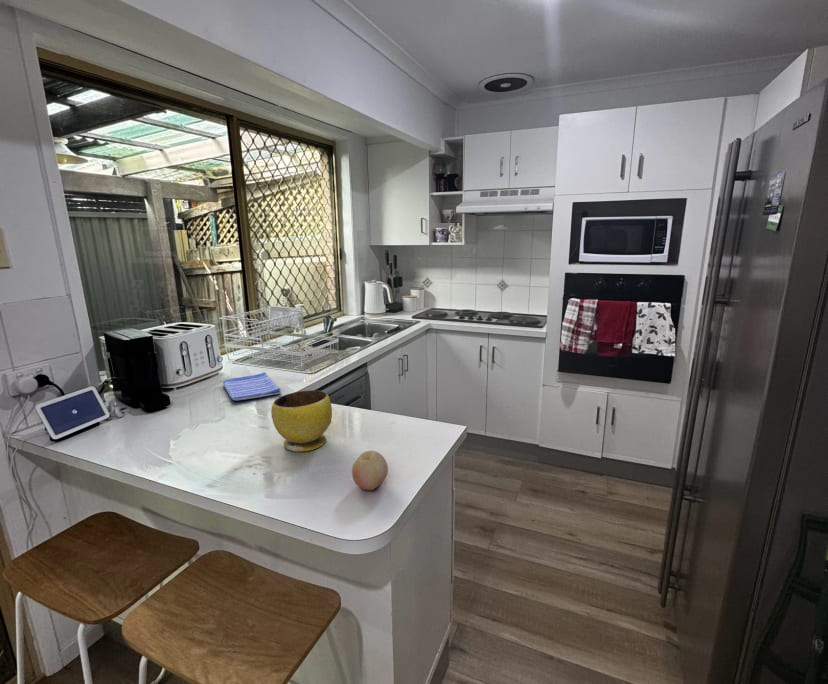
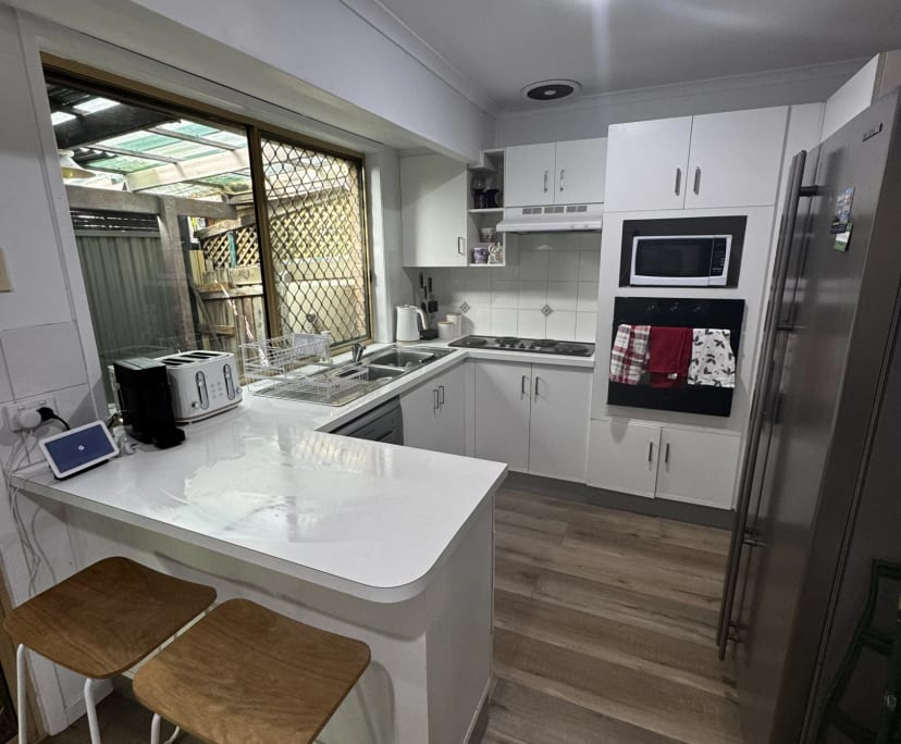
- bowl (302, 419)
- fruit (369, 470)
- dish towel (251, 385)
